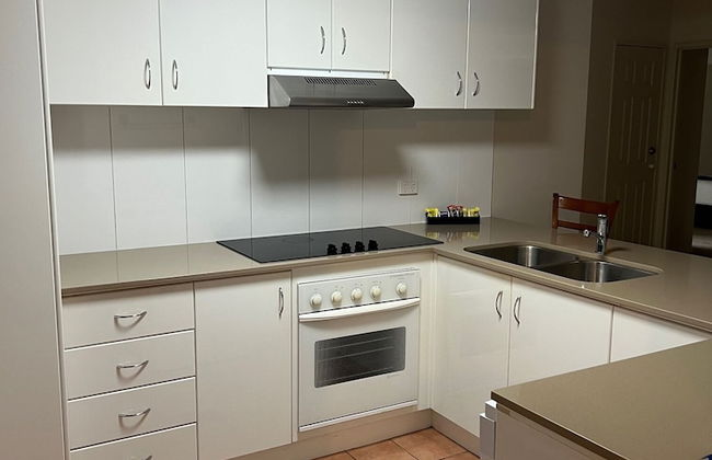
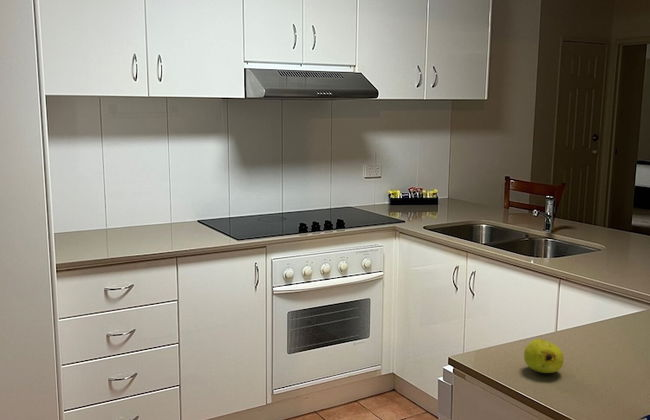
+ fruit (545, 354)
